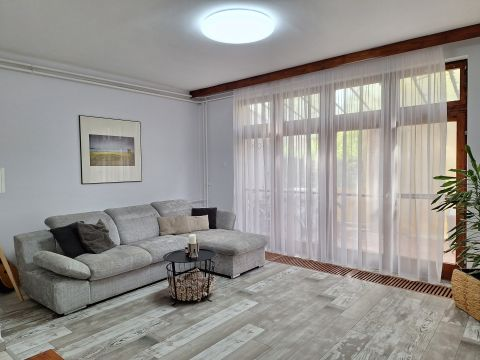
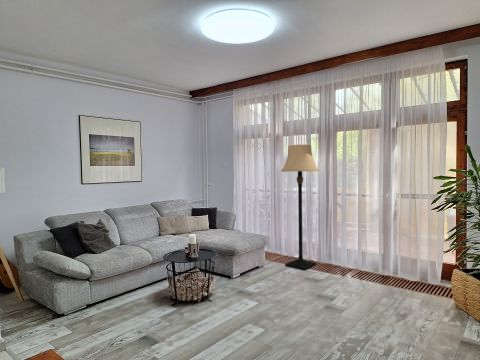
+ lamp (300, 205)
